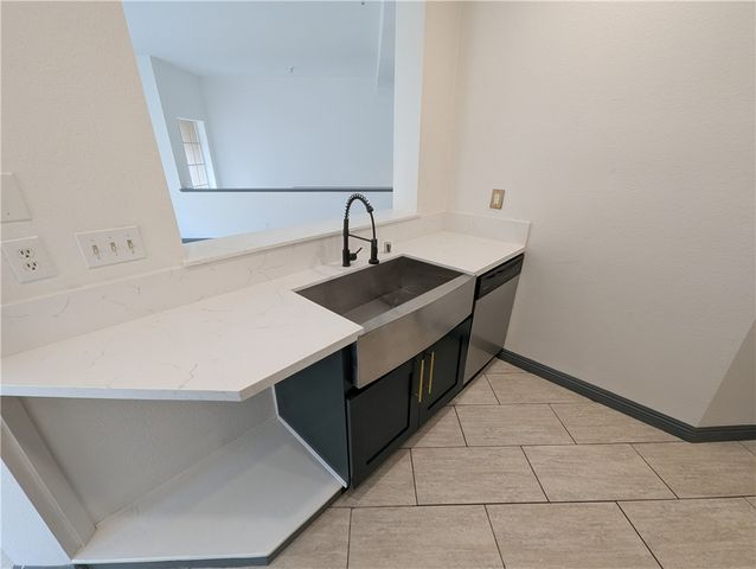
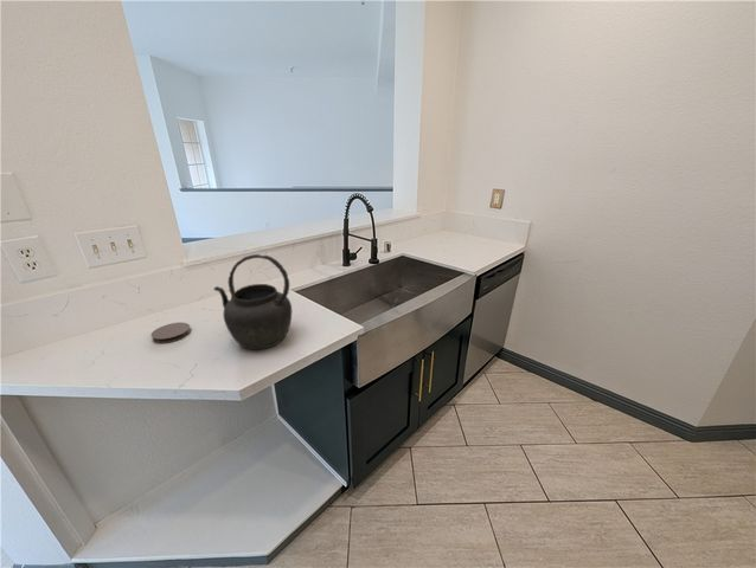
+ coaster (171, 331)
+ kettle (251, 298)
